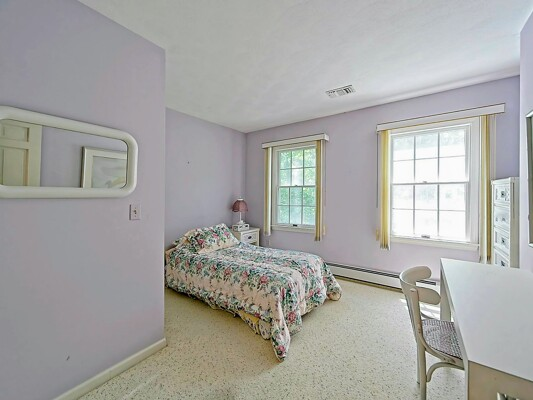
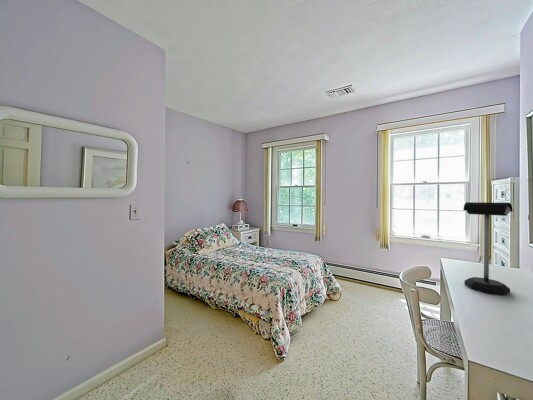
+ mailbox (486, 245)
